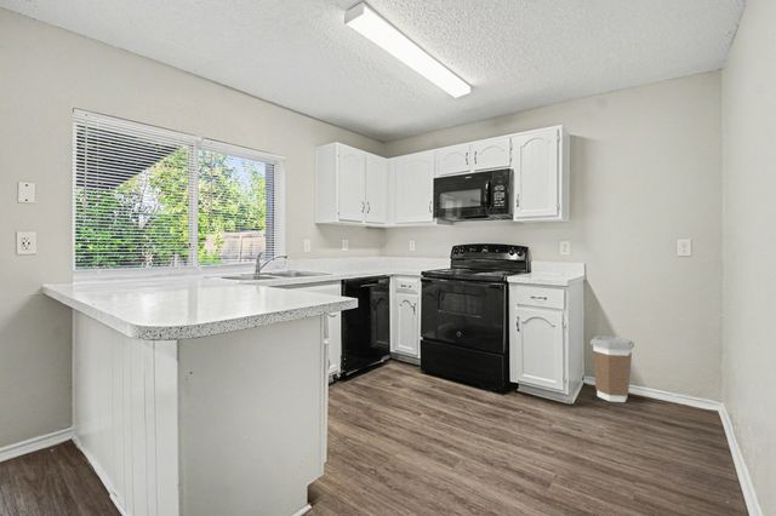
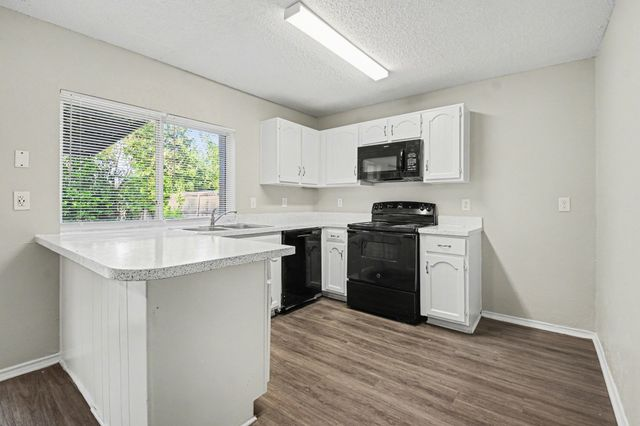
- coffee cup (611, 368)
